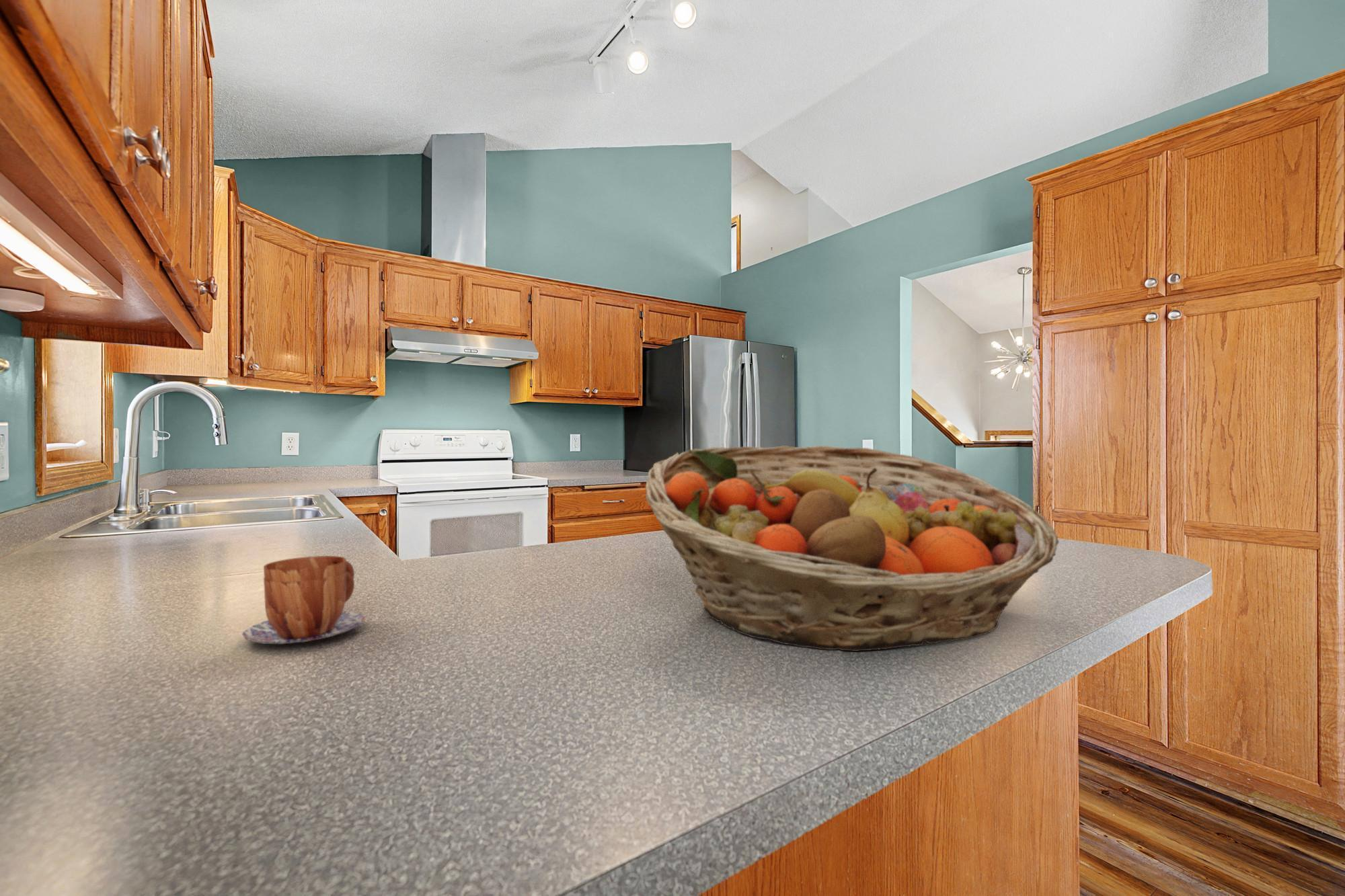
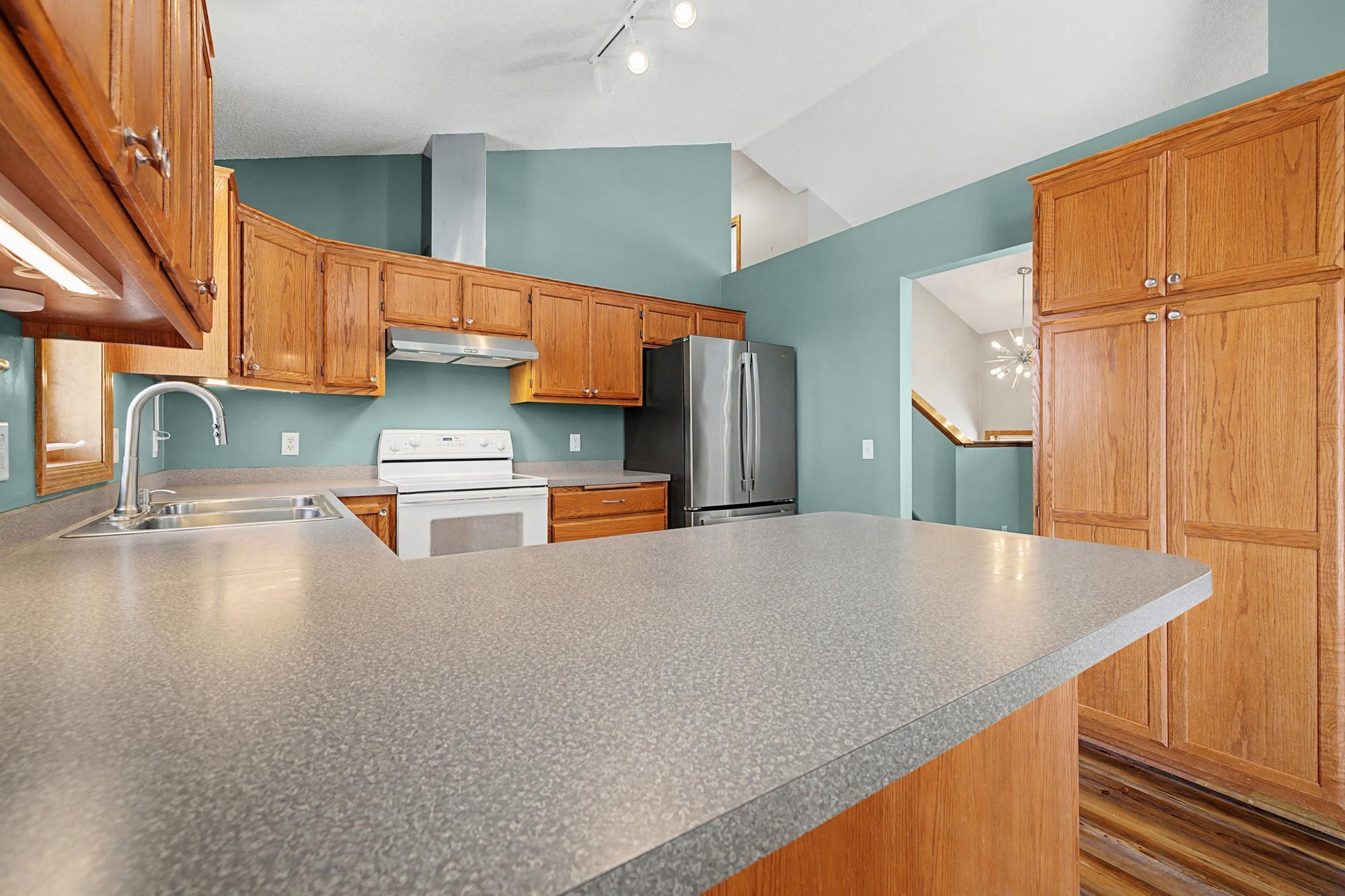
- mug (309, 597)
- fruit basket (839, 527)
